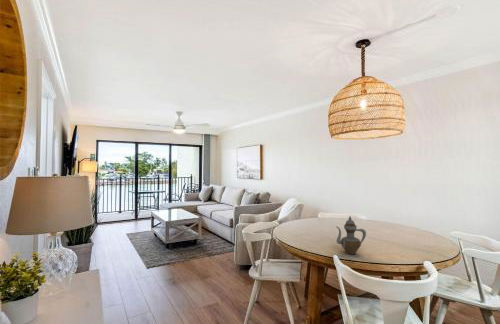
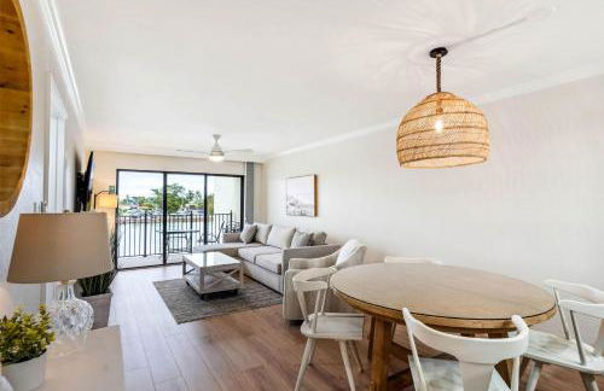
- teapot (351, 234)
